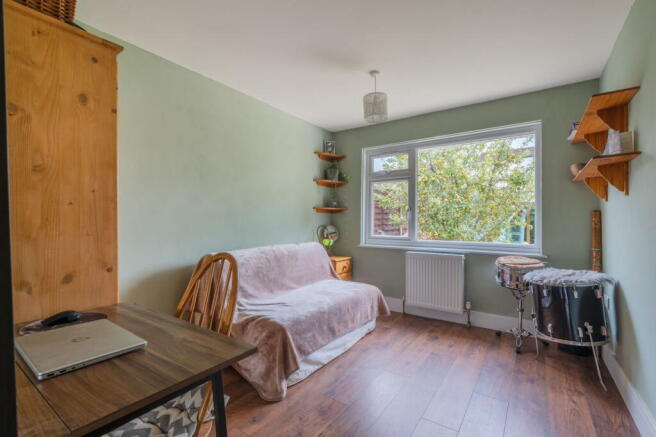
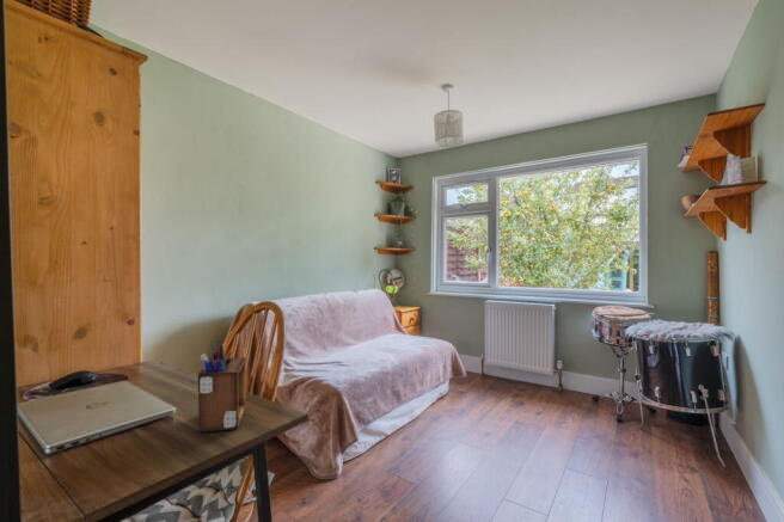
+ desk organizer (223, 381)
